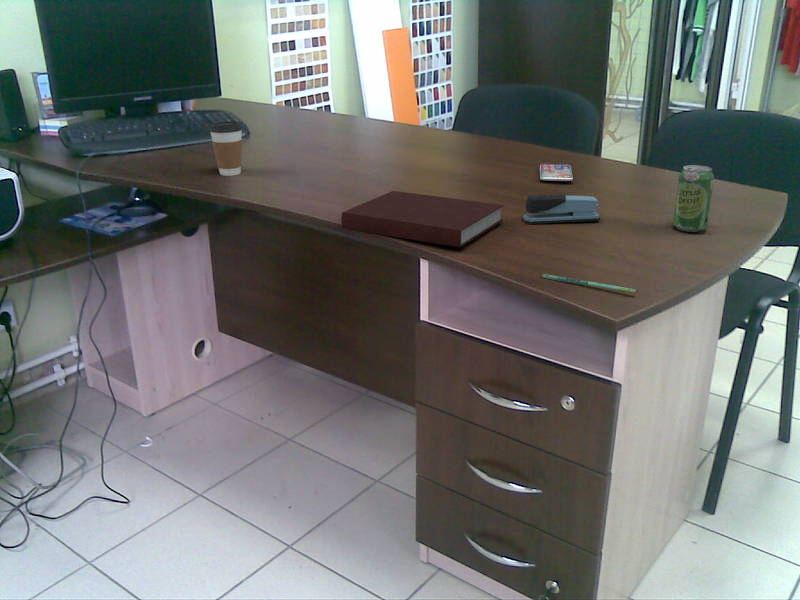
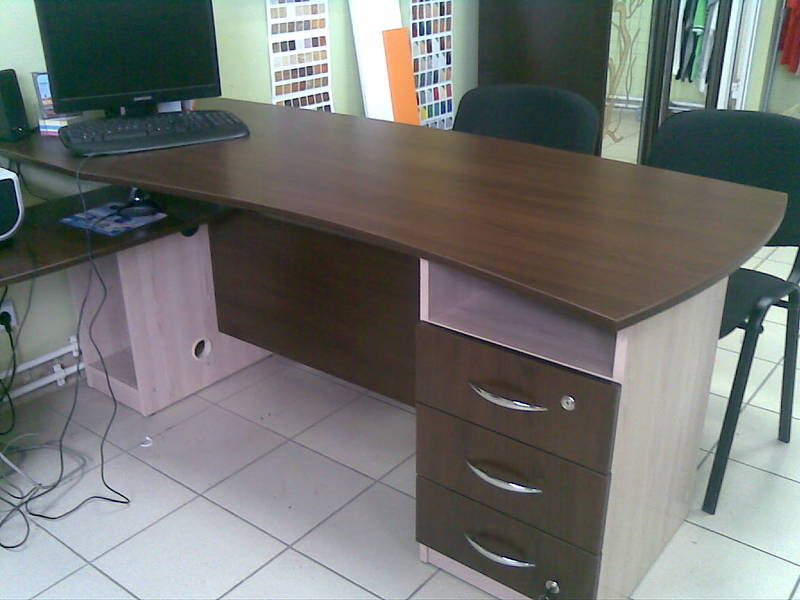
- coffee cup (227, 148)
- beverage can (693, 198)
- stapler (561, 207)
- pen (587, 283)
- smartphone (555, 172)
- notebook (423, 216)
